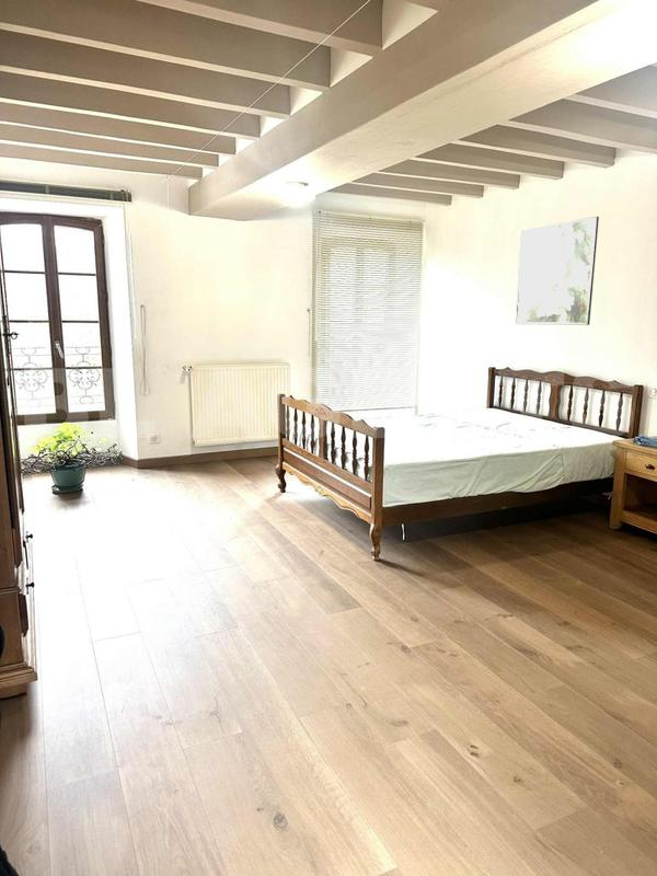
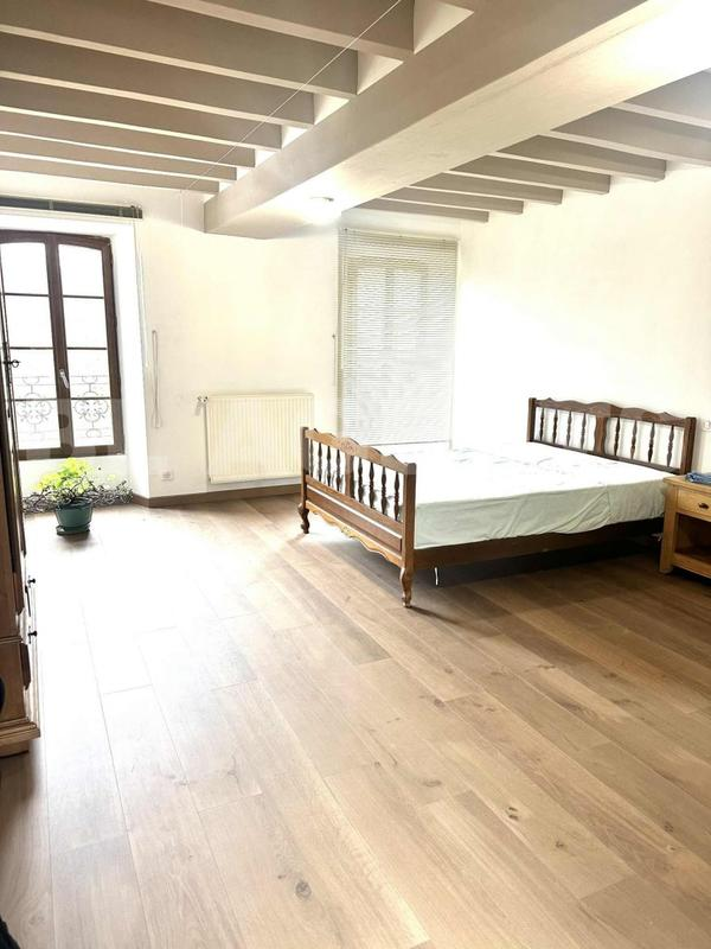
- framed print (553, 275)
